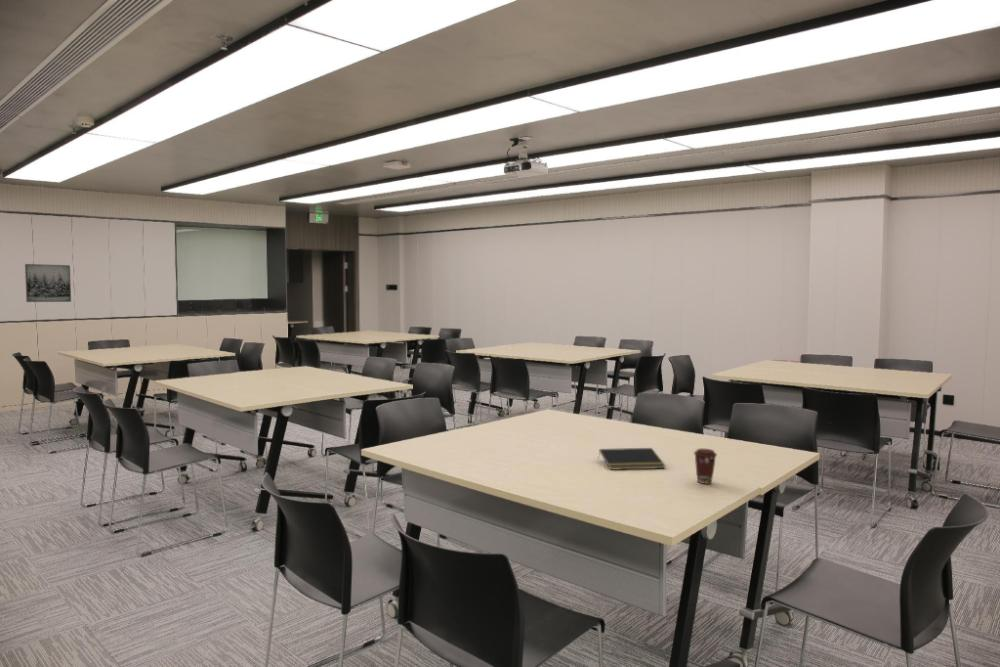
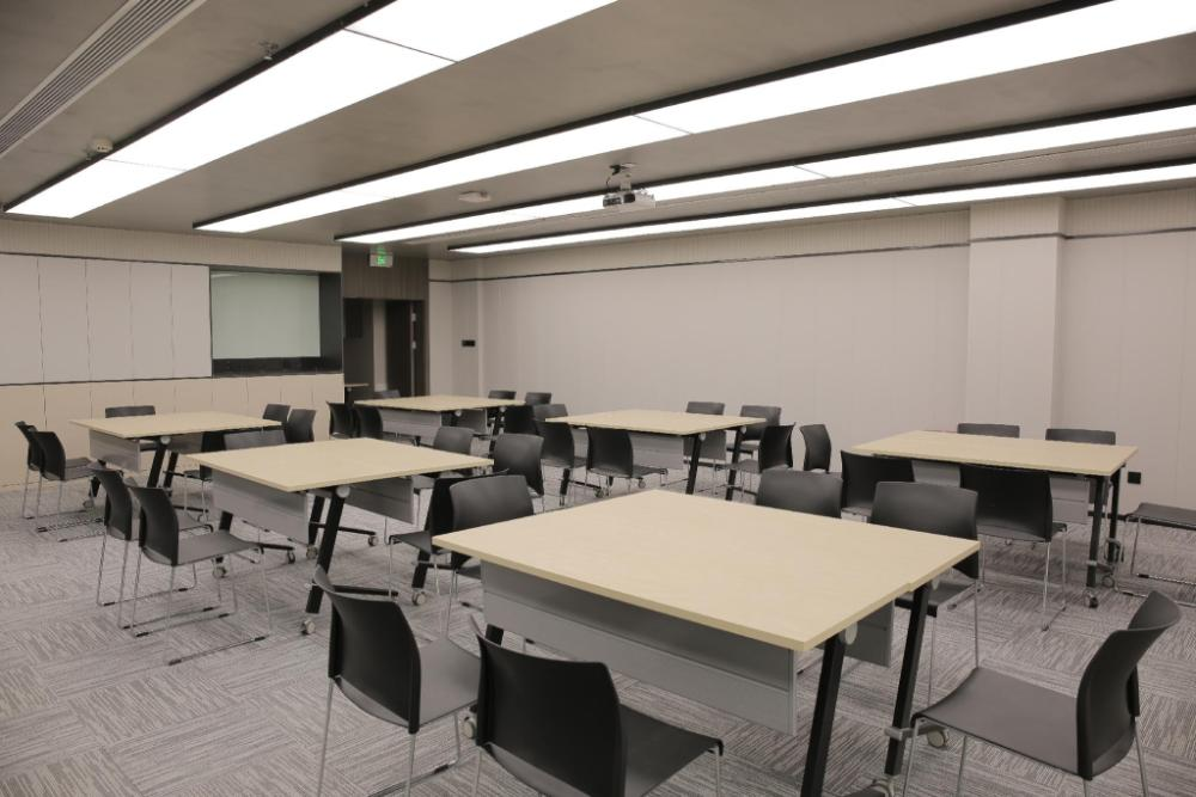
- coffee cup (704, 466)
- wall art (48, 283)
- notepad (631, 458)
